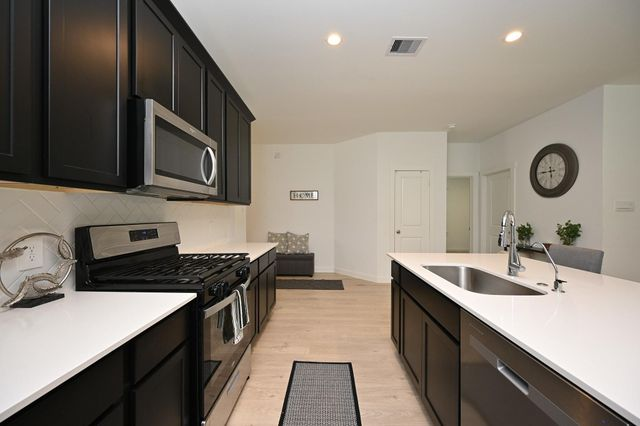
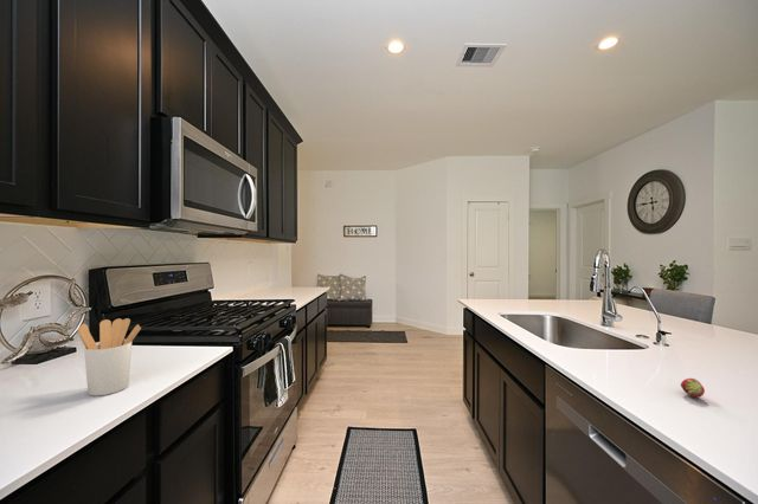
+ utensil holder (110, 353)
+ fruit (692, 386)
